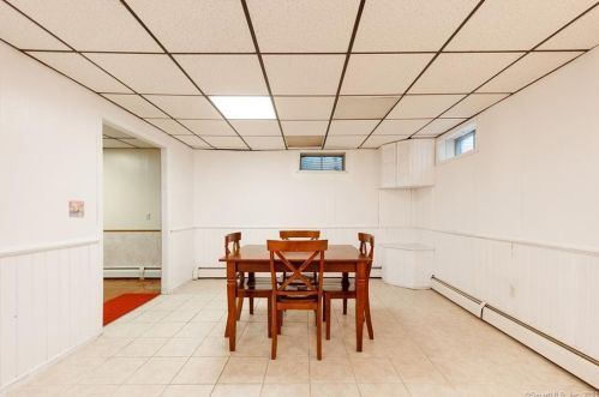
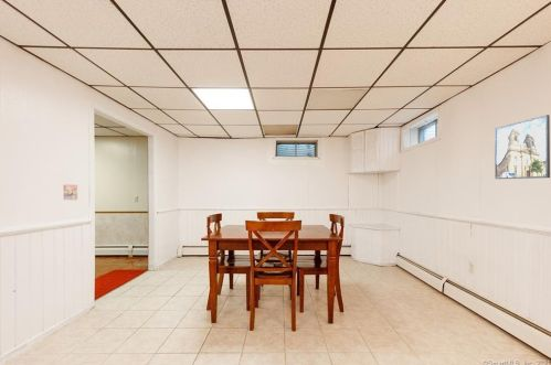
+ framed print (519, 150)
